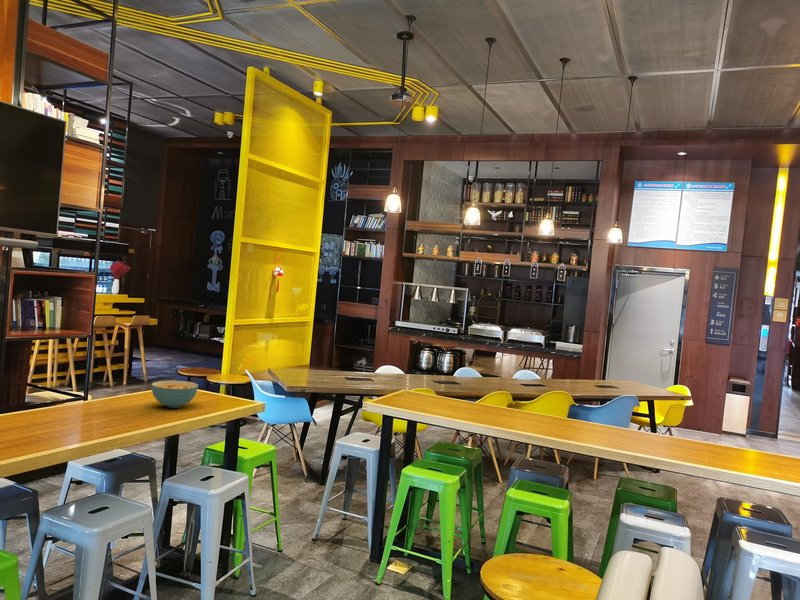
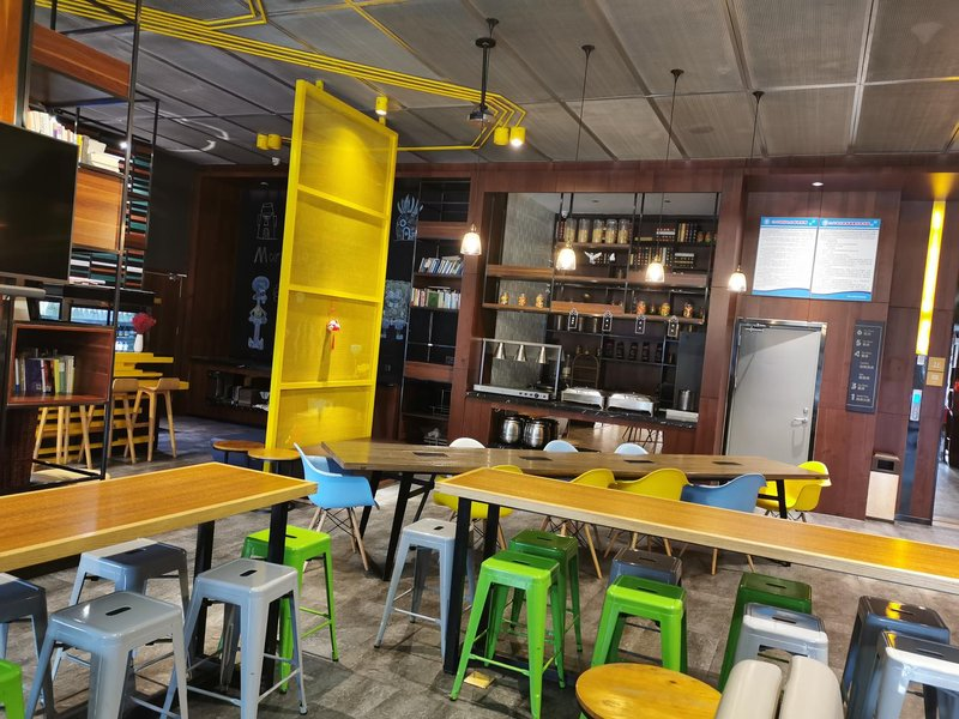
- cereal bowl (174, 395)
